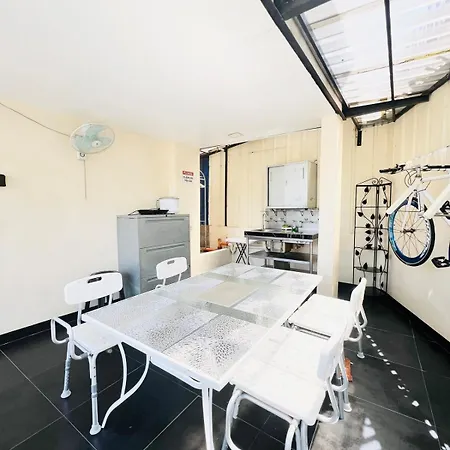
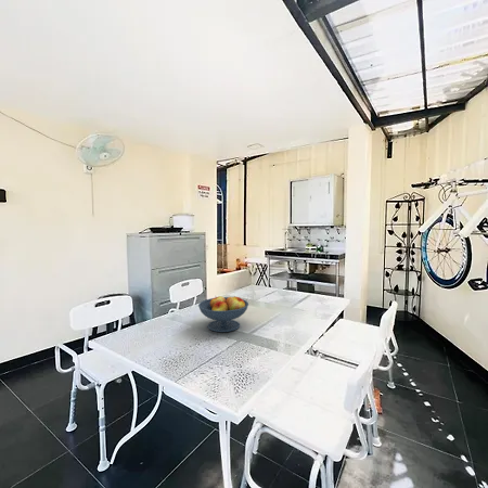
+ fruit bowl (223, 310)
